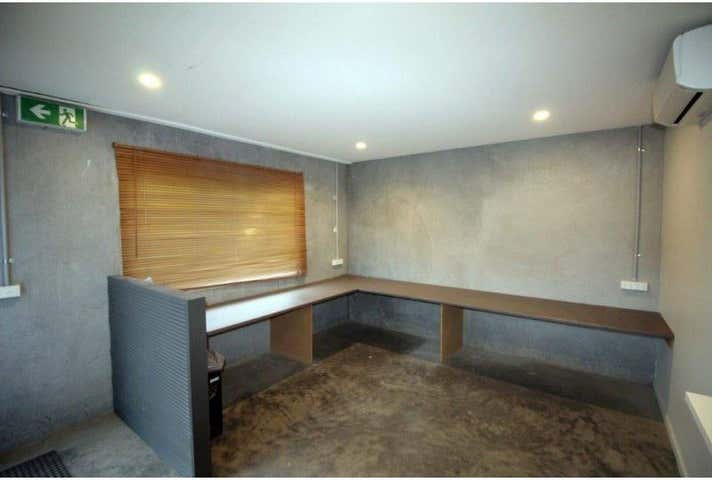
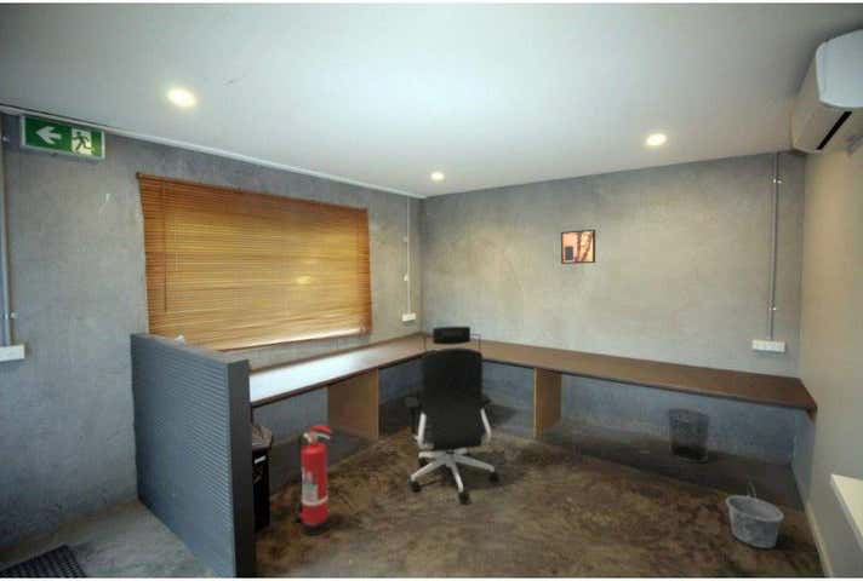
+ fire extinguisher (313, 474)
+ wall art (577, 247)
+ bucket (753, 511)
+ waste bin (687, 435)
+ office chair (451, 402)
